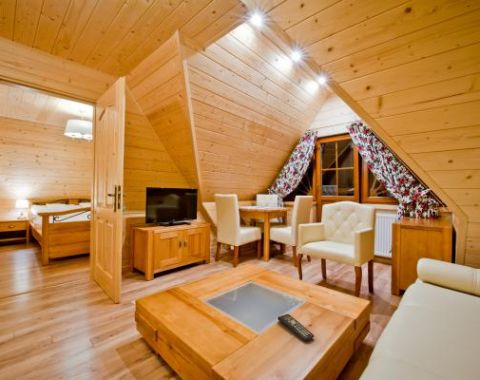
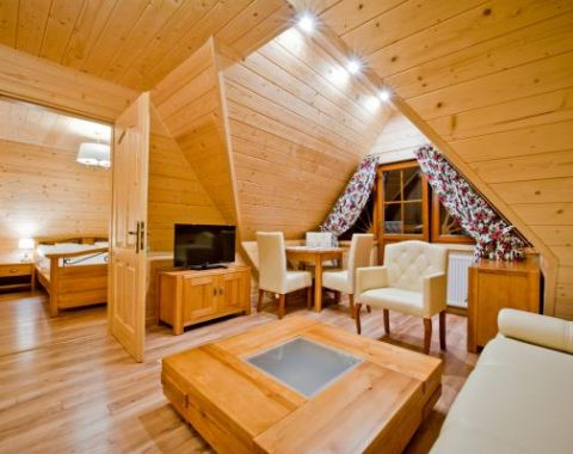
- remote control (294, 326)
